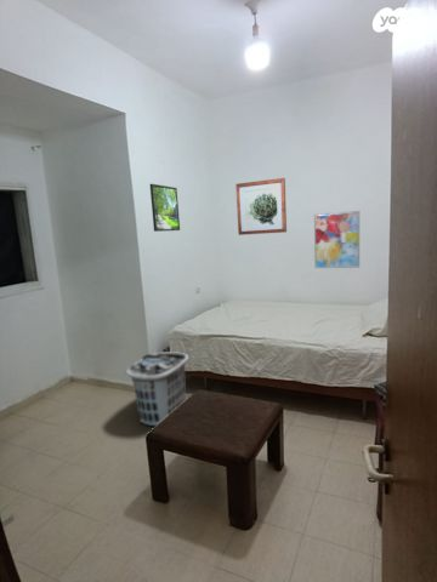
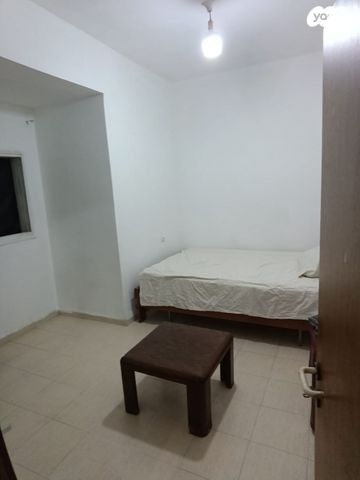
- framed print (165, 209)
- clothes hamper (160, 382)
- wall art (336, 240)
- wall art (260, 207)
